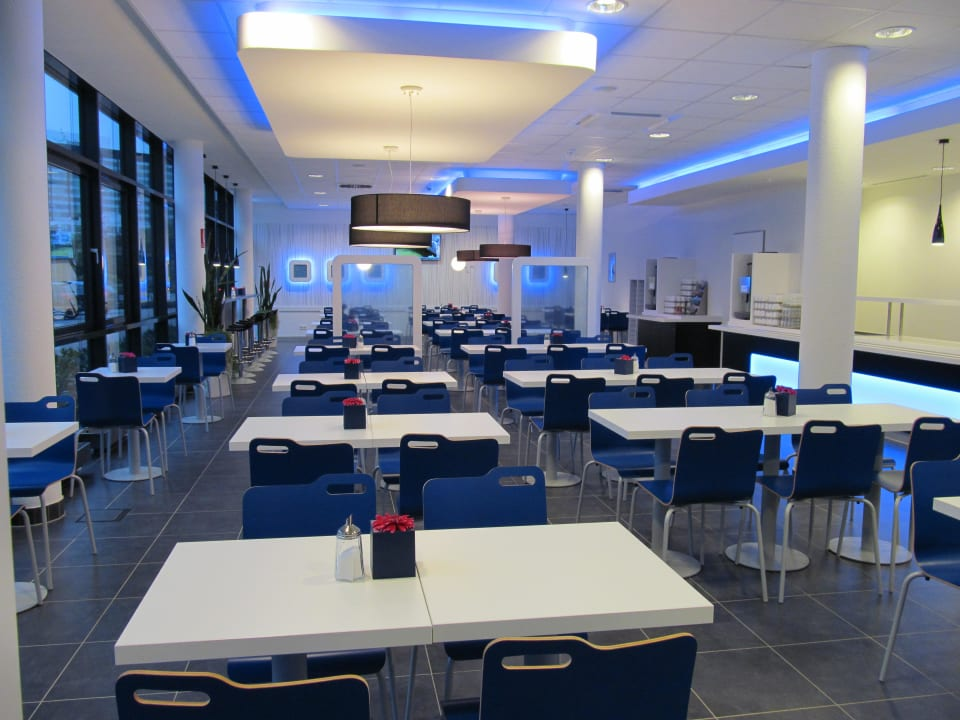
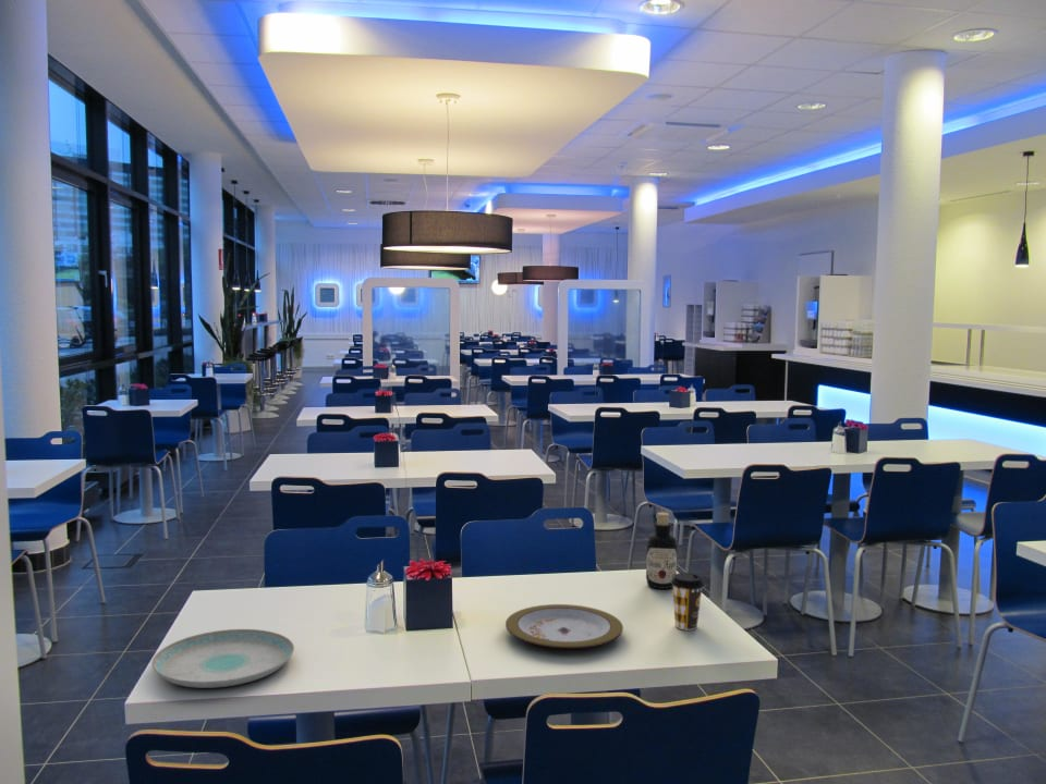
+ coffee cup (686, 601)
+ bottle (661, 549)
+ plate (563, 628)
+ plate (224, 658)
